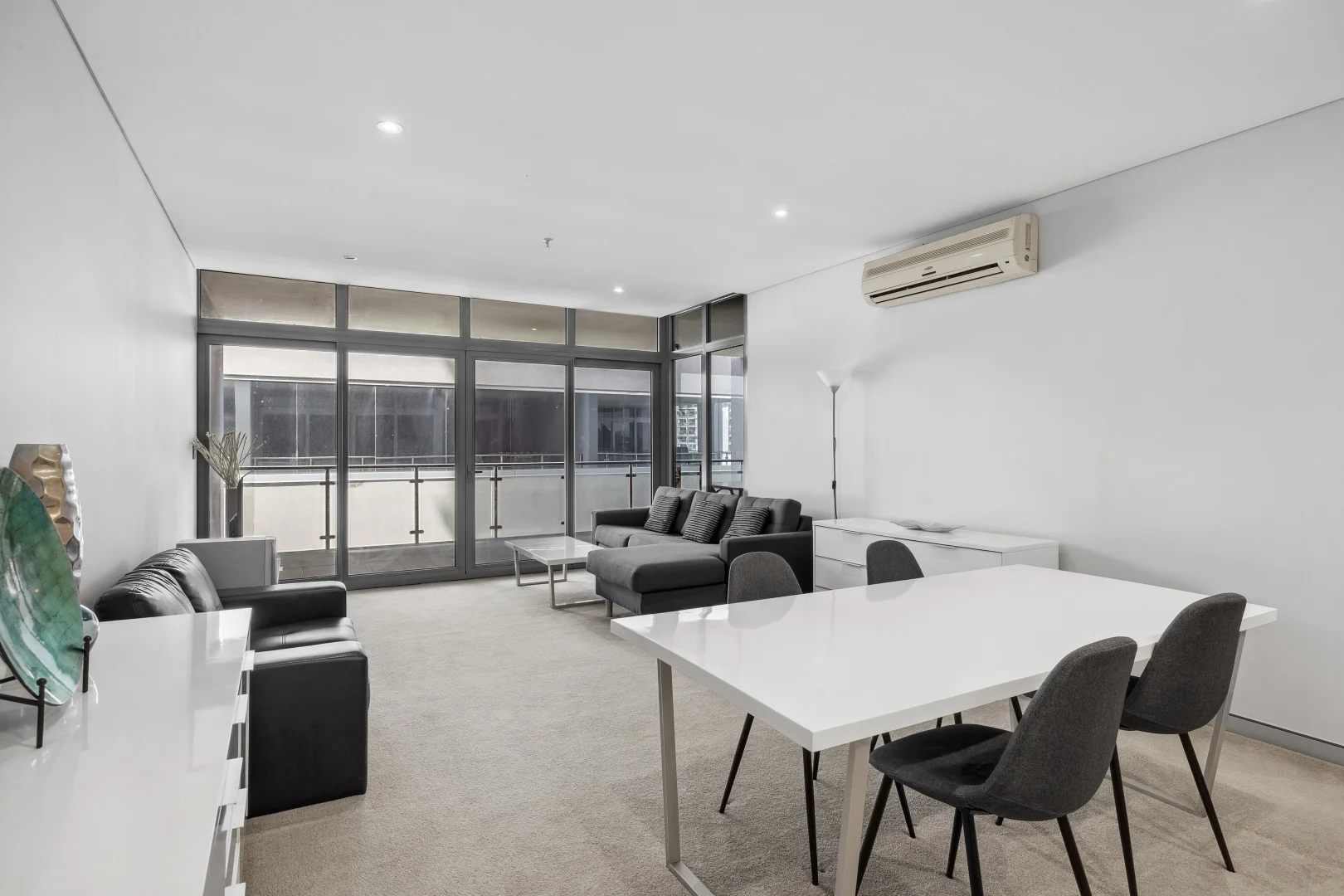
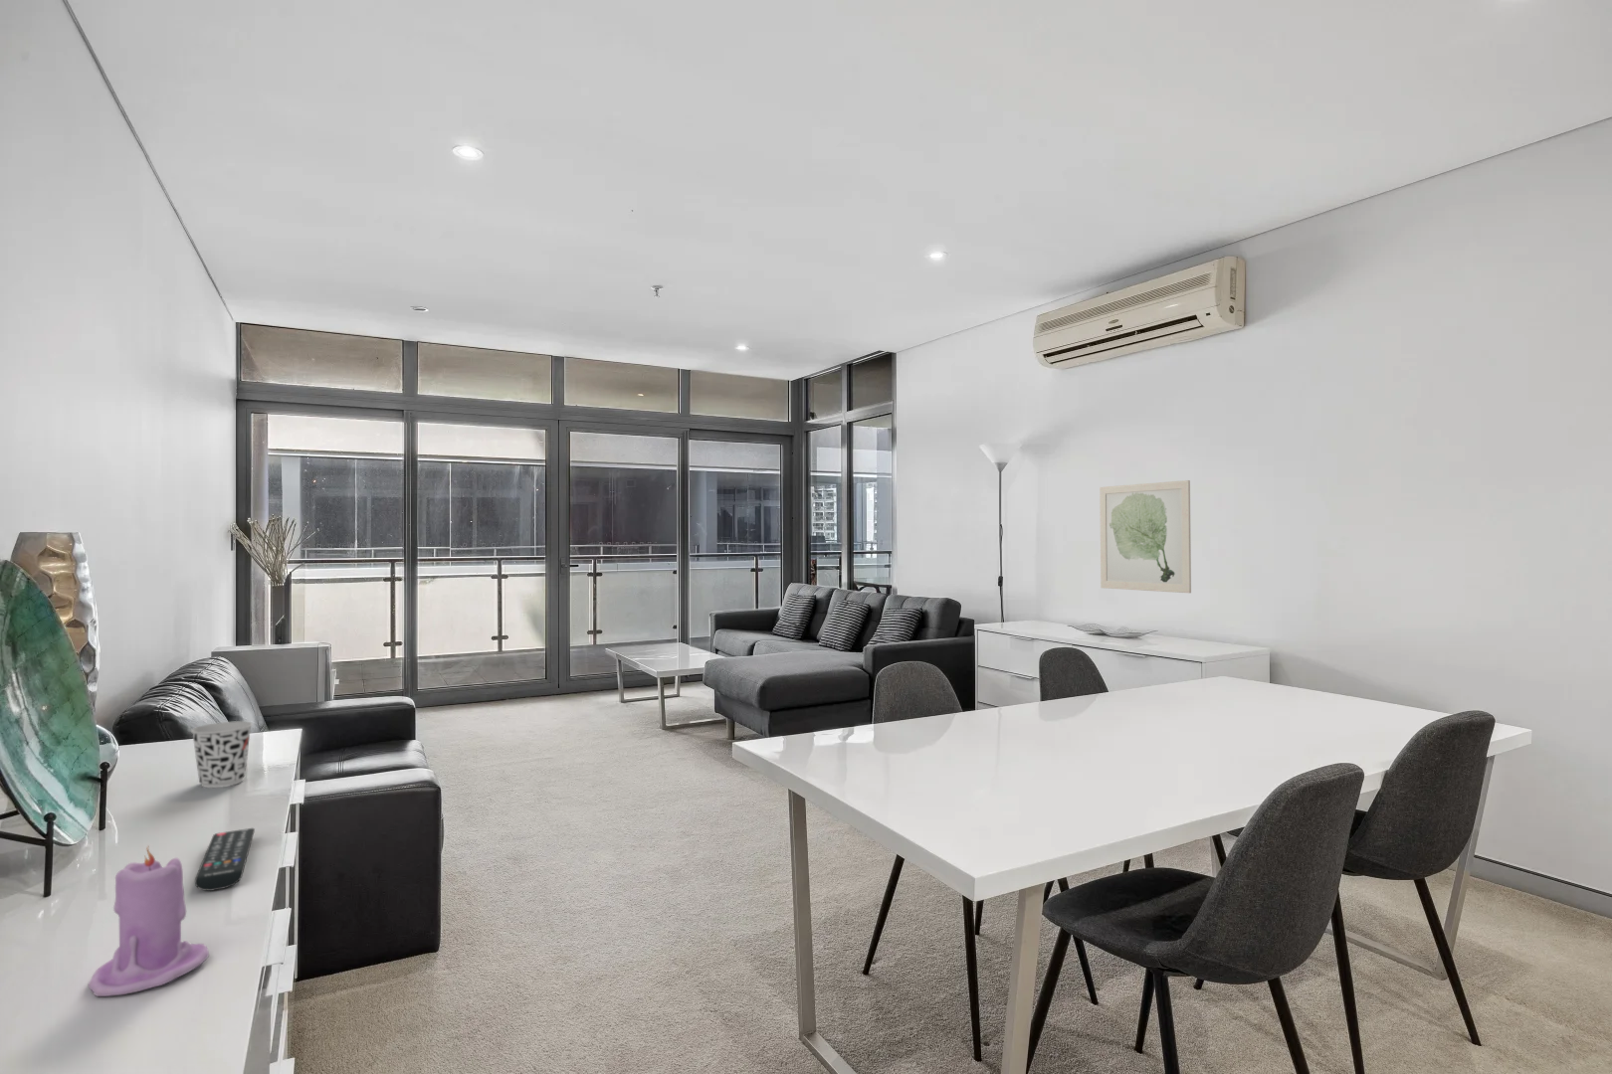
+ cup (222, 755)
+ wall art (1142, 537)
+ candle (148, 907)
+ remote control (227, 856)
